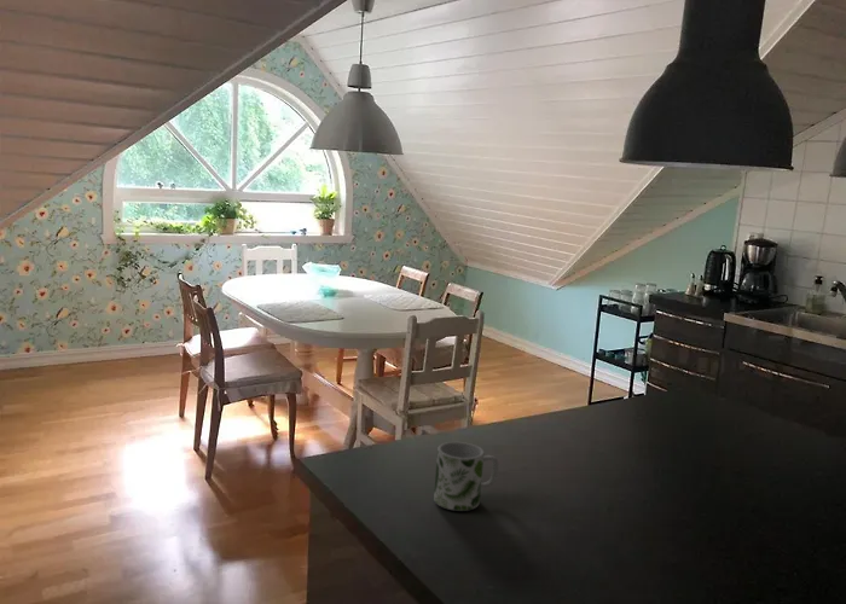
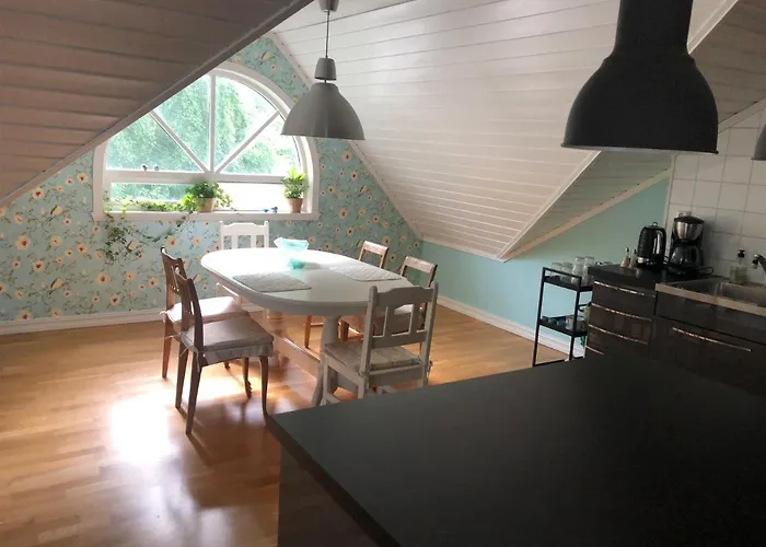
- mug (468, 474)
